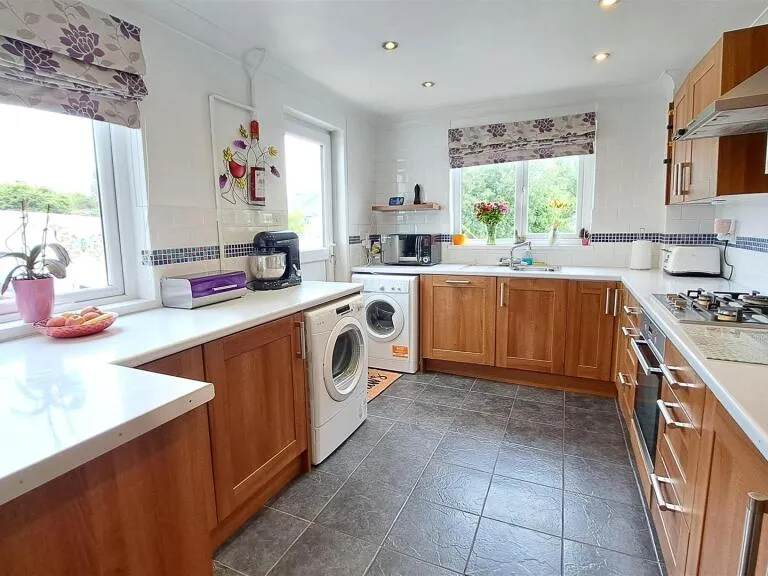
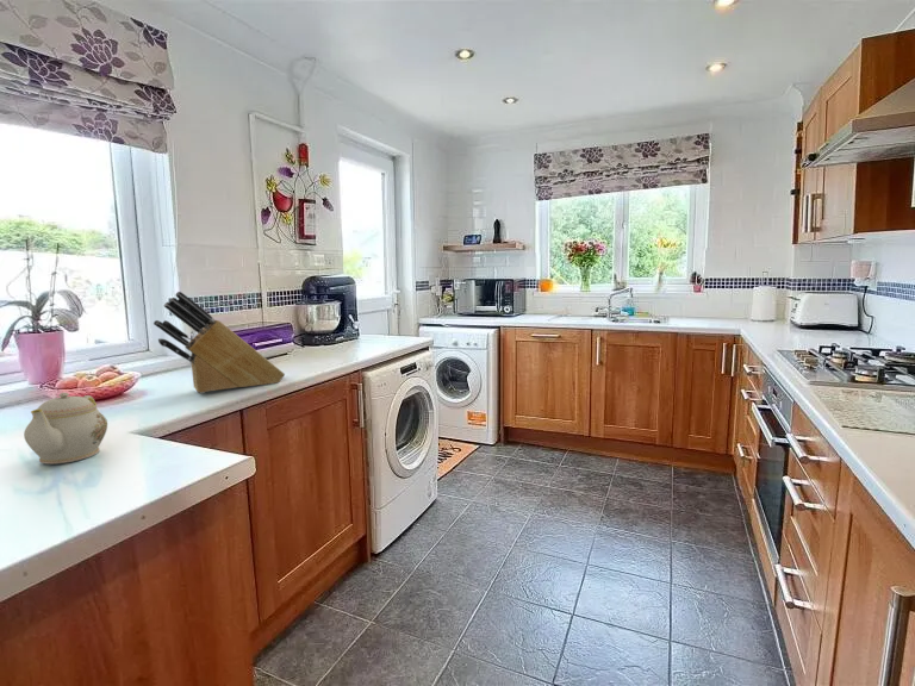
+ teapot (68, 423)
+ knife block (220, 339)
